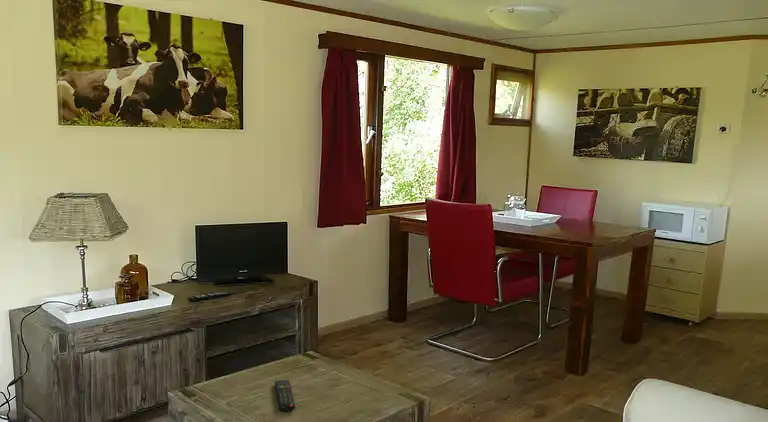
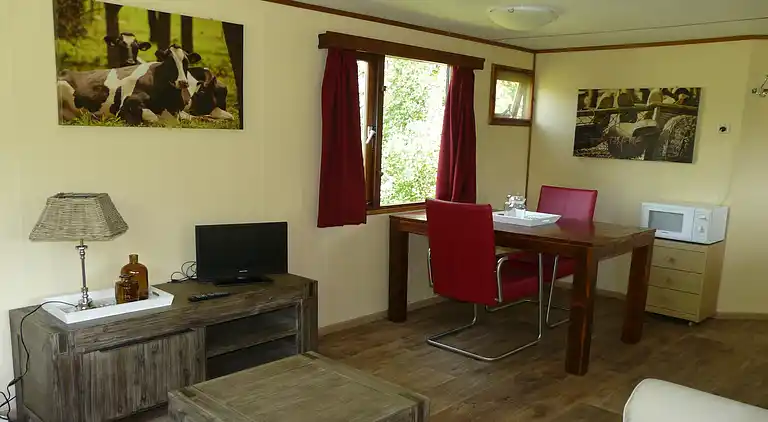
- remote control (284, 395)
